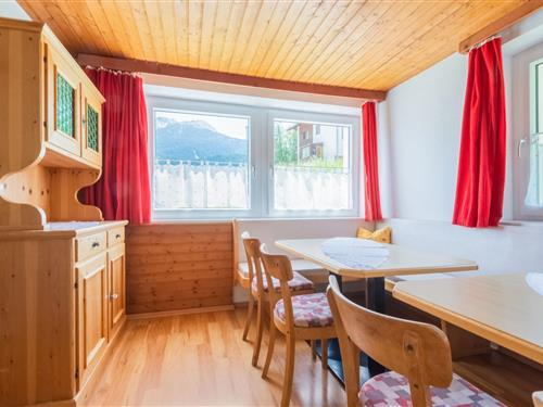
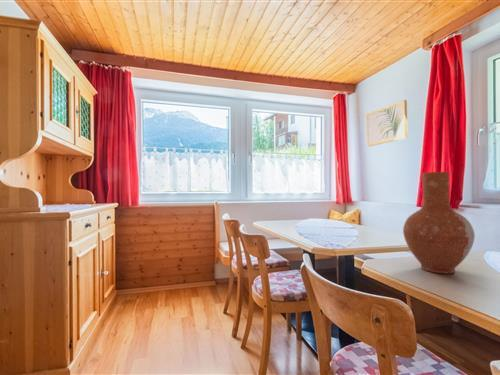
+ wall art (385, 125)
+ vase (436, 220)
